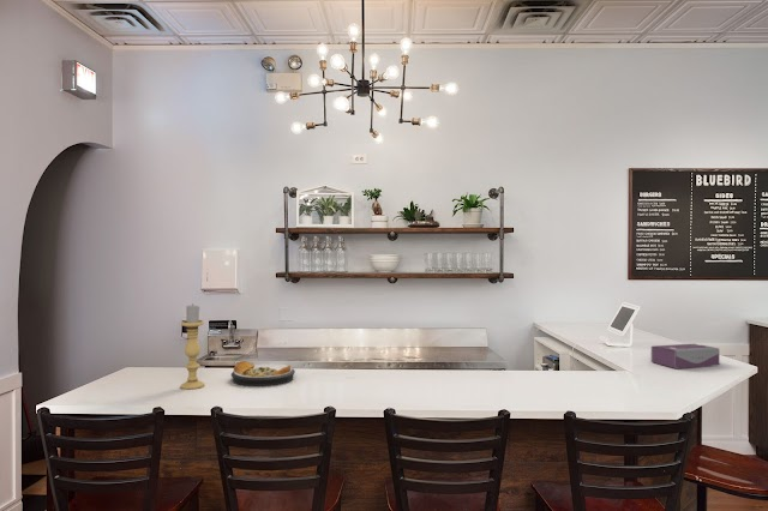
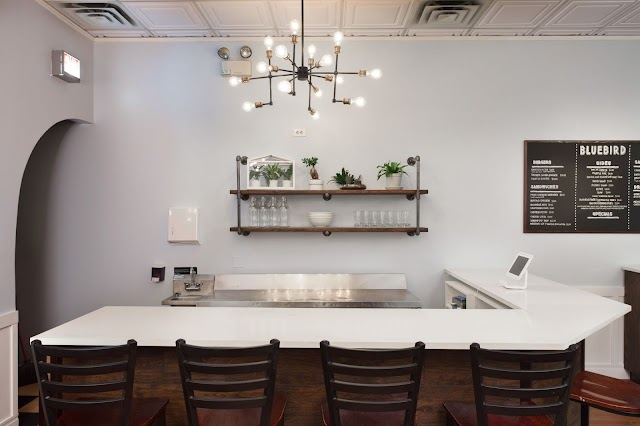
- candle holder (192, 344)
- plate (263, 371)
- tissue box (684, 355)
